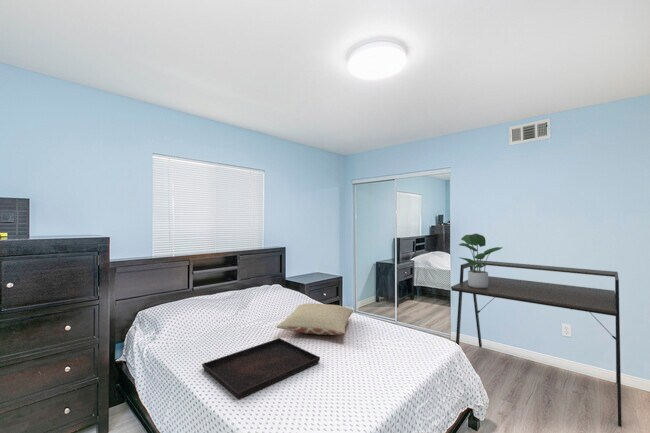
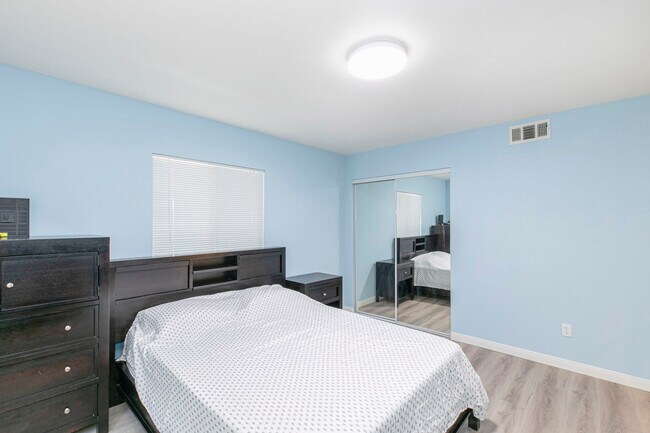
- pillow (318, 318)
- serving tray (262, 363)
- desk (535, 303)
- potted plant (480, 259)
